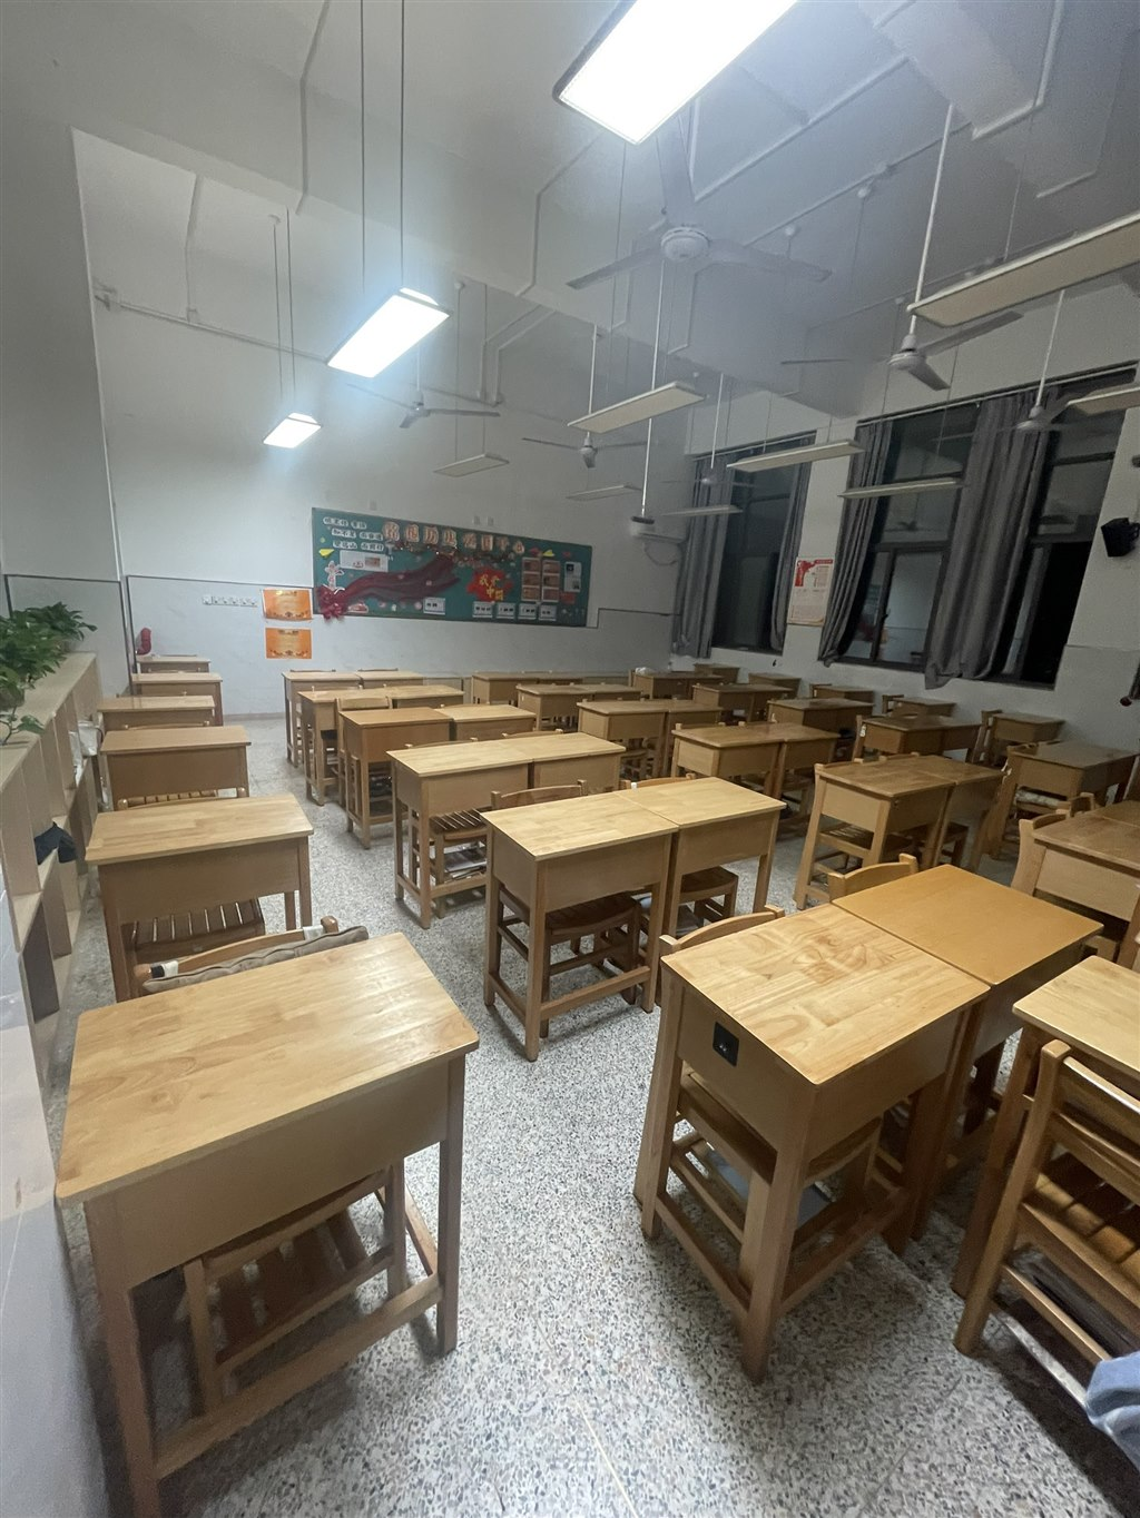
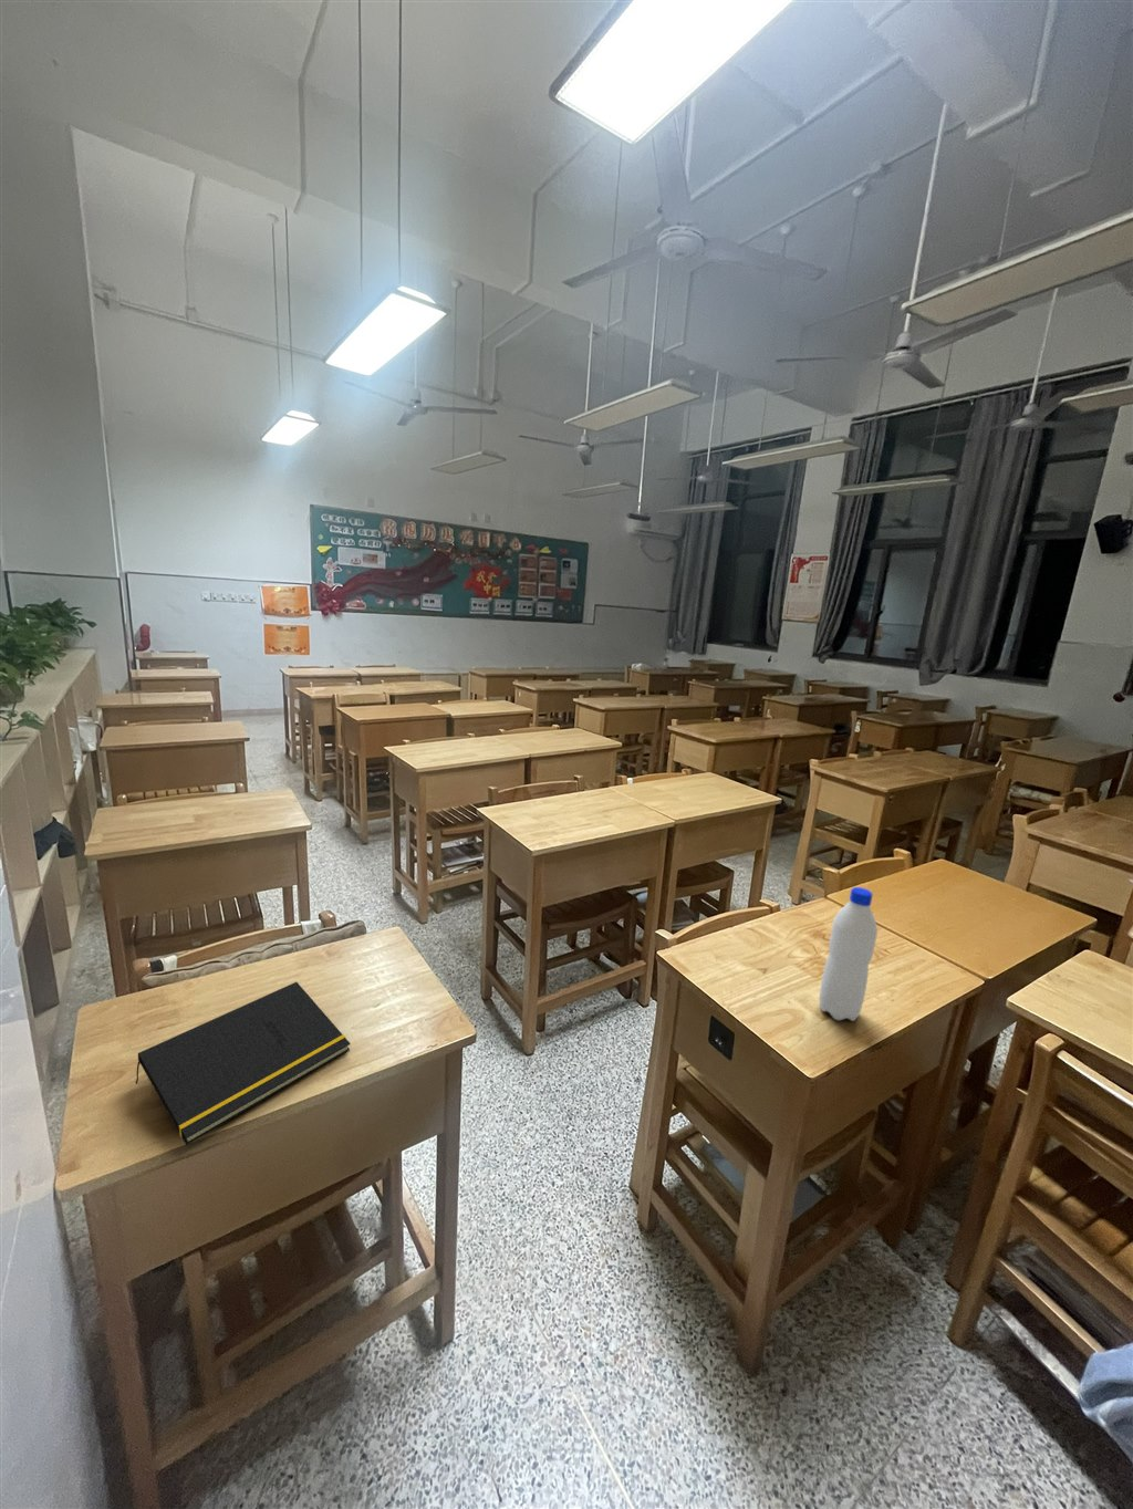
+ water bottle (850, 952)
+ notepad (249, 1051)
